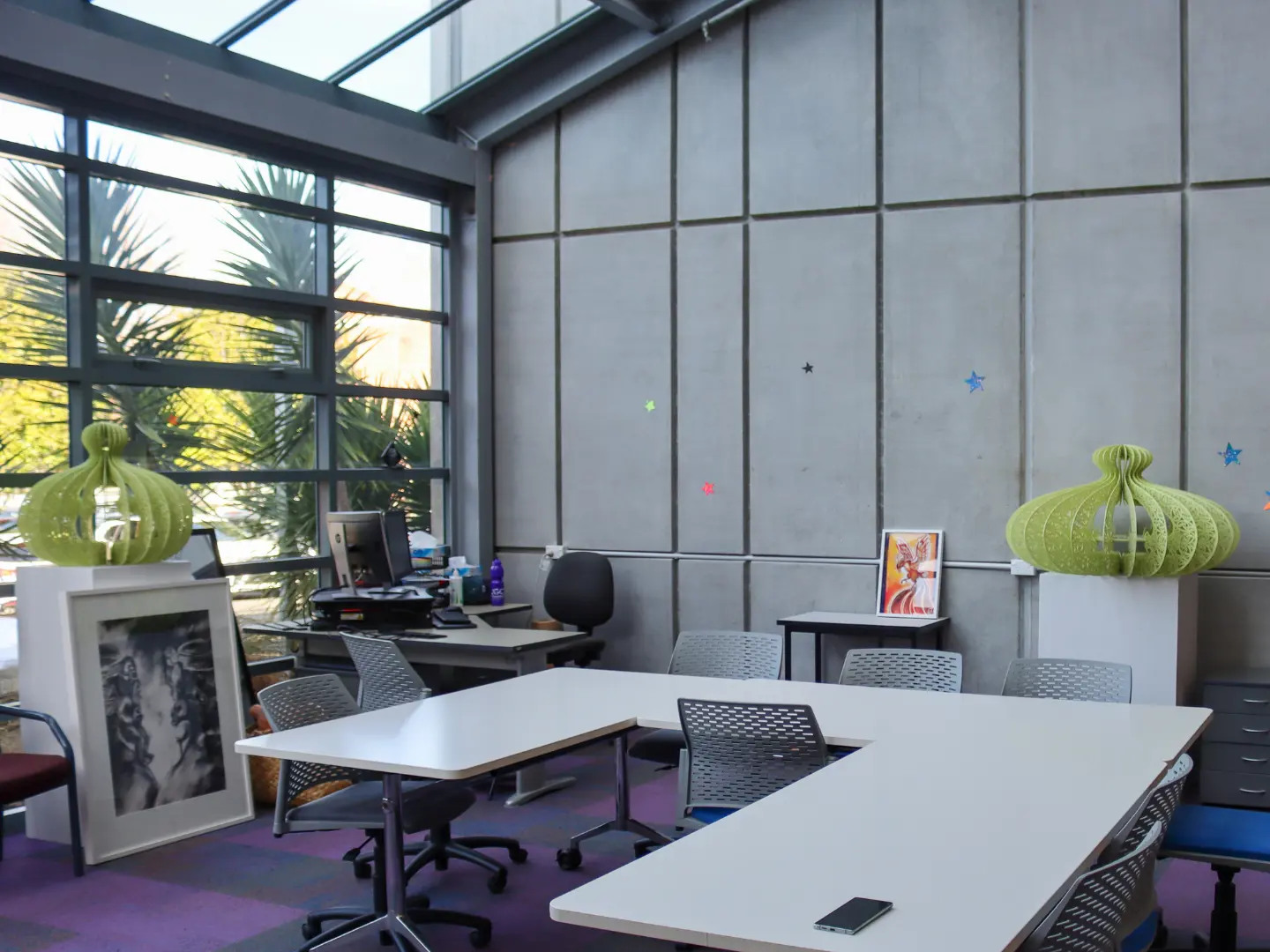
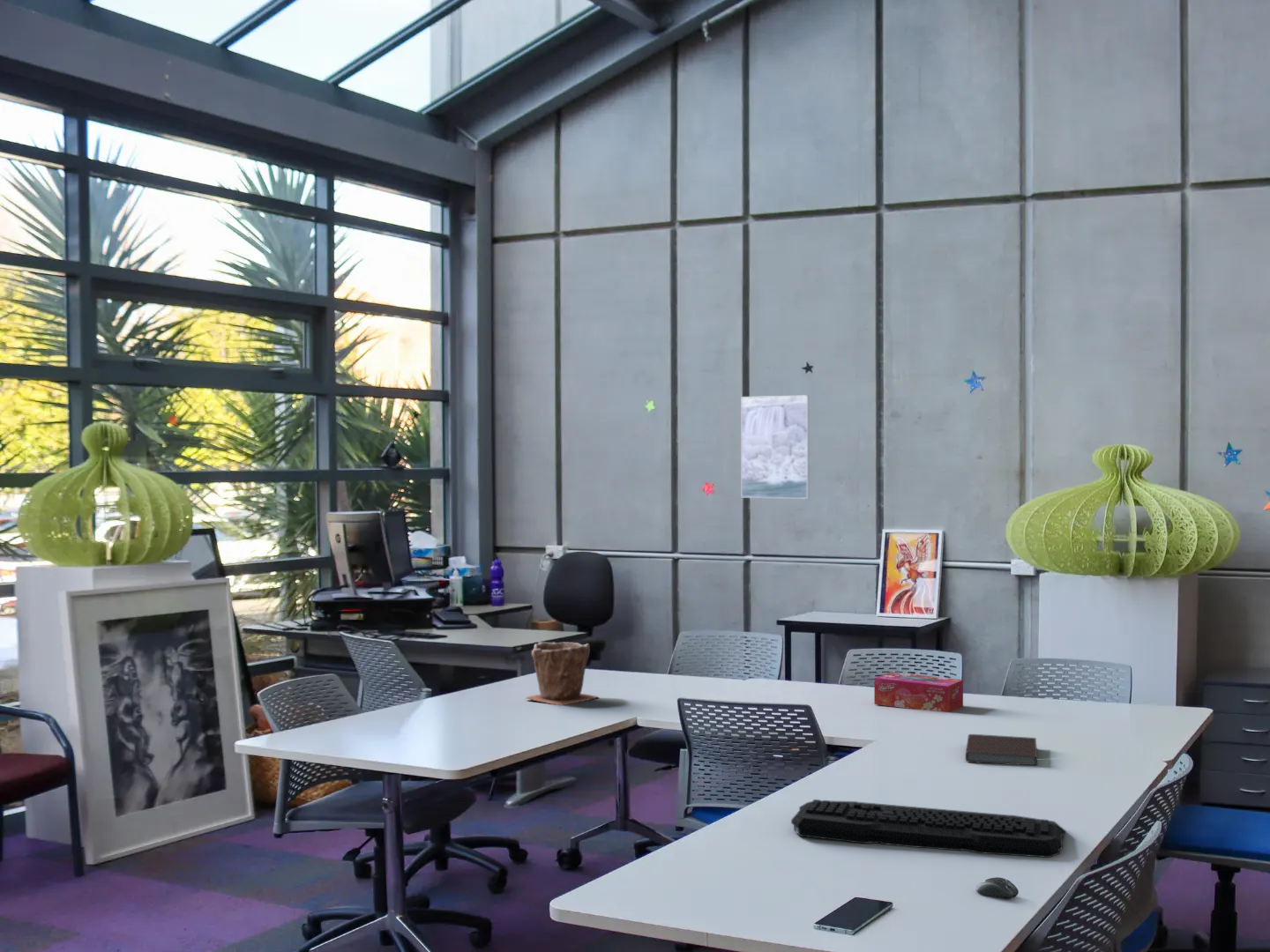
+ keyboard (926, 820)
+ notebook (1001, 749)
+ tissue box (918, 692)
+ computer mouse (997, 886)
+ plant pot (562, 670)
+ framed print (774, 447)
